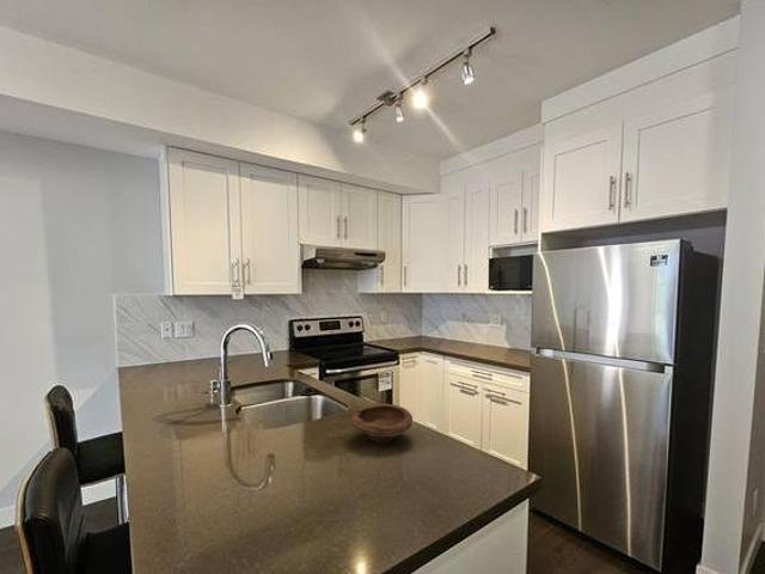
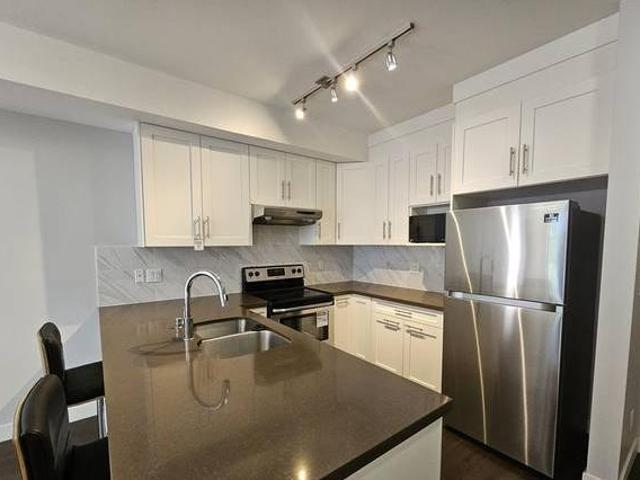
- bowl (381, 425)
